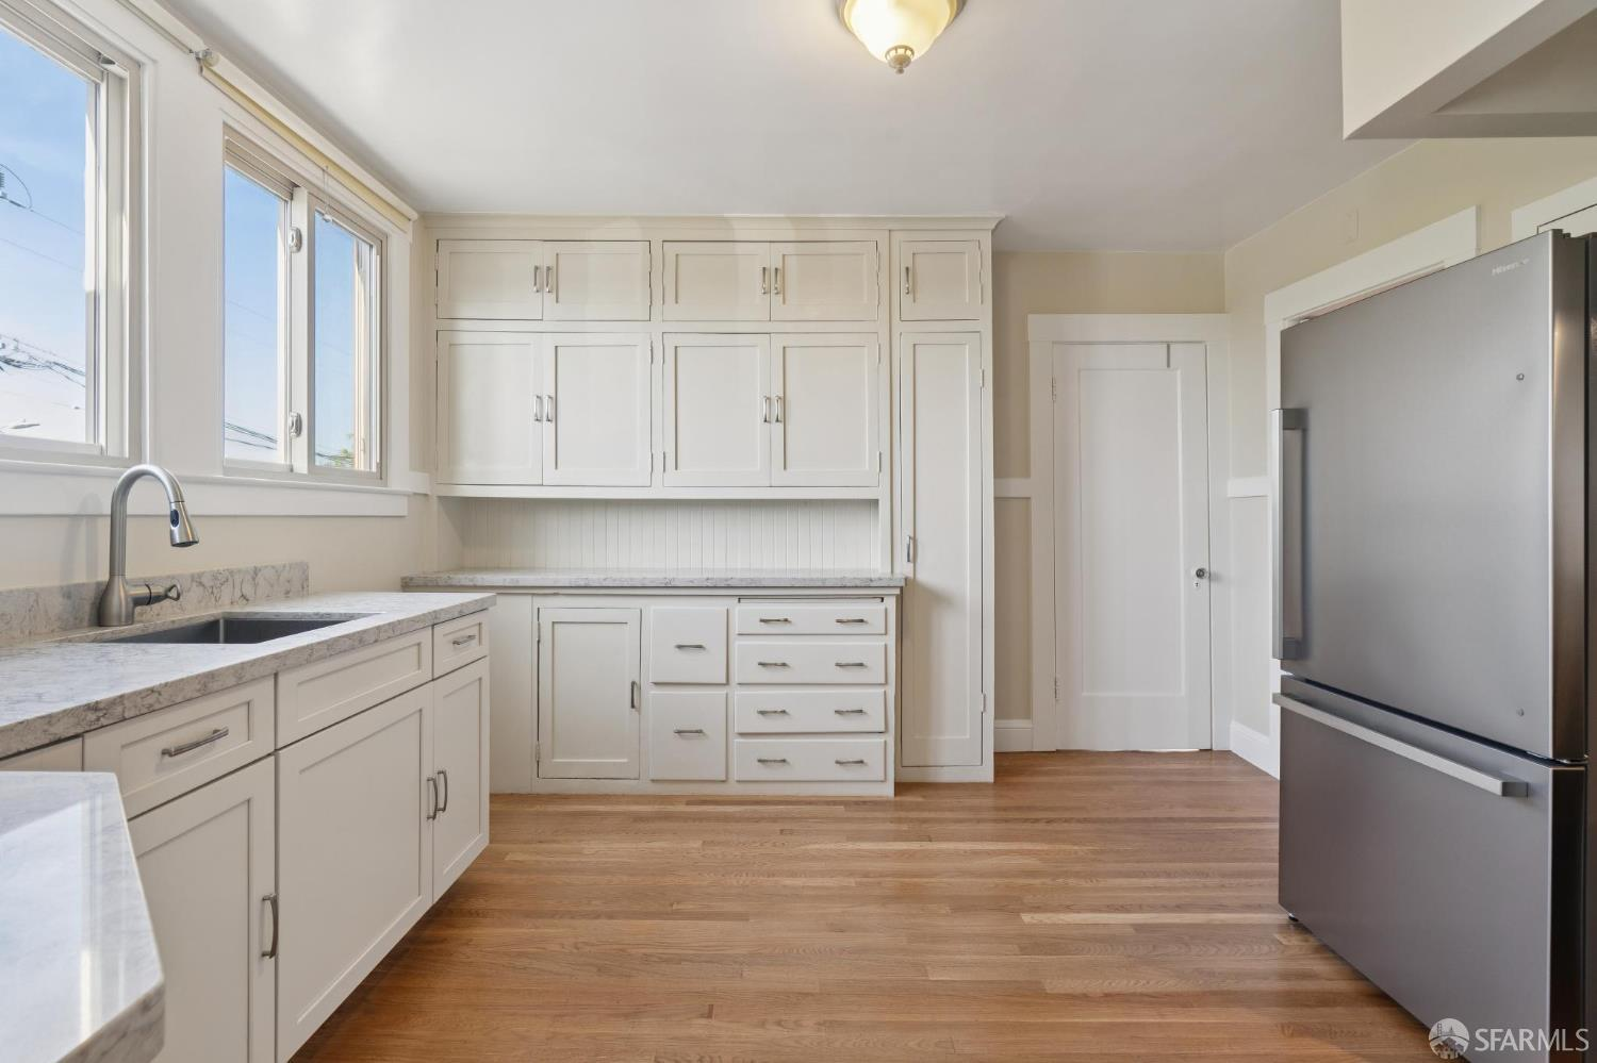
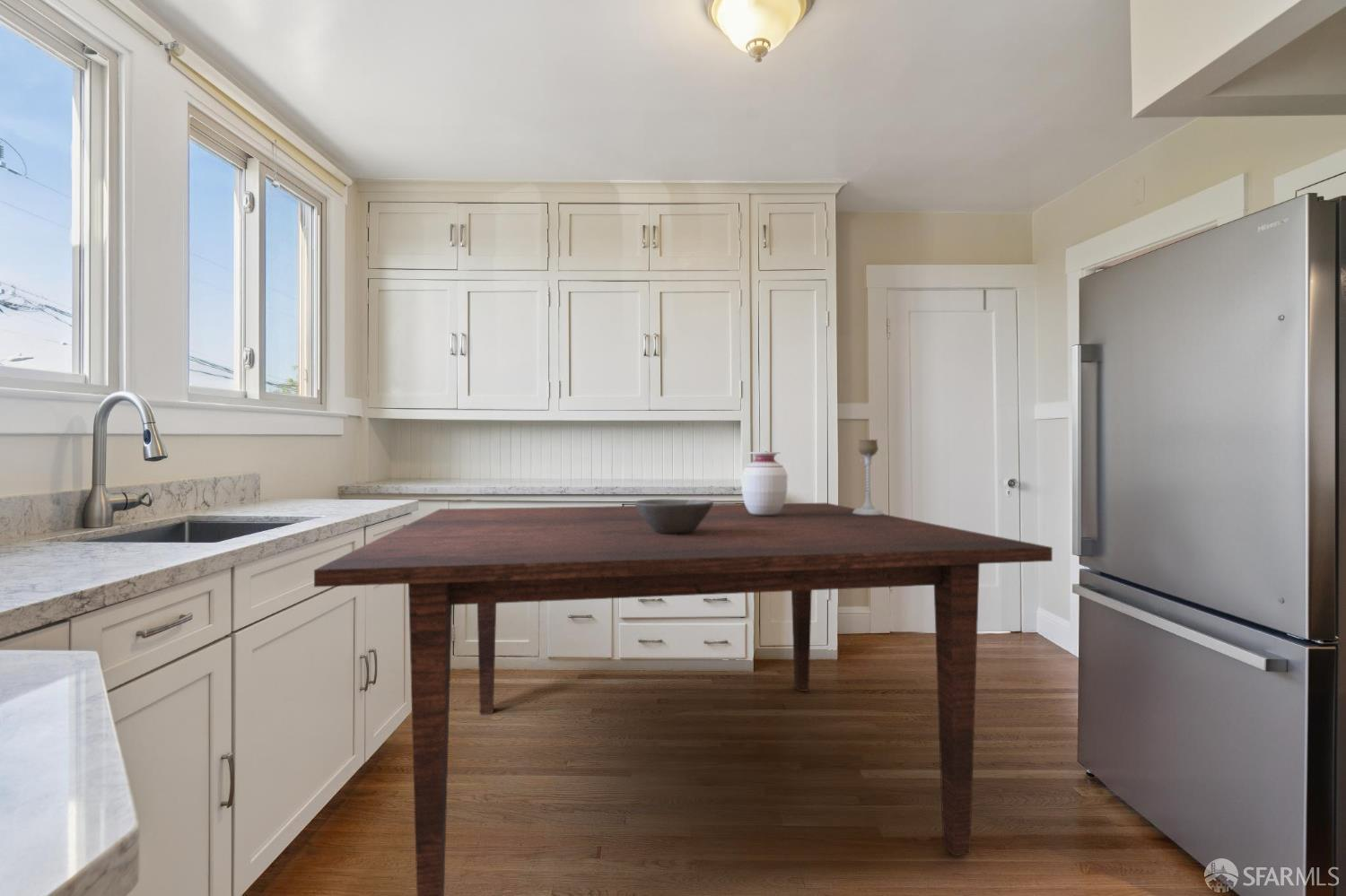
+ bowl (674, 516)
+ candle holder (868, 475)
+ table (669, 596)
+ vase (764, 483)
